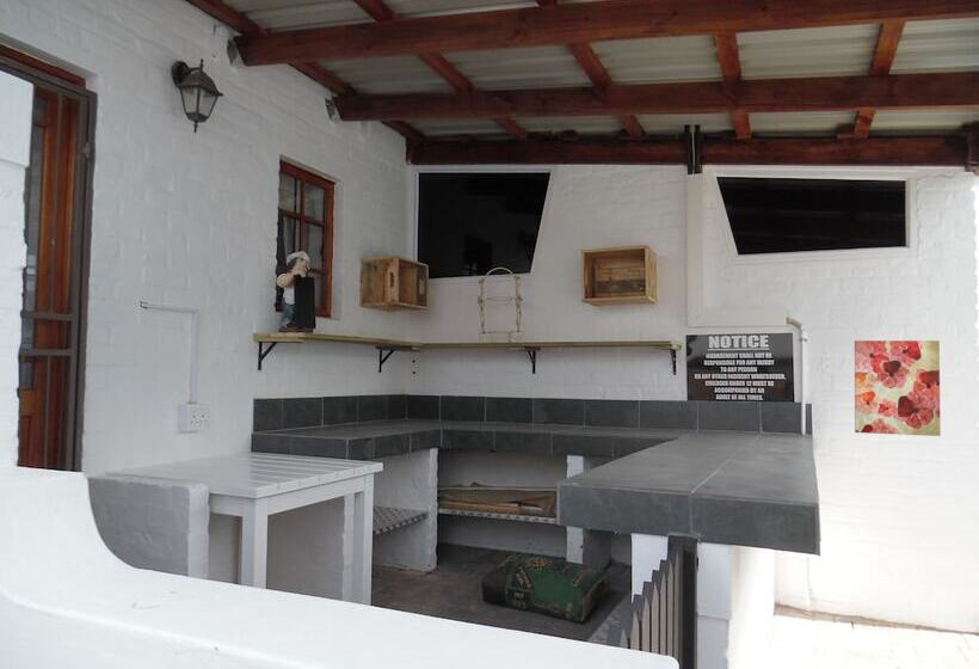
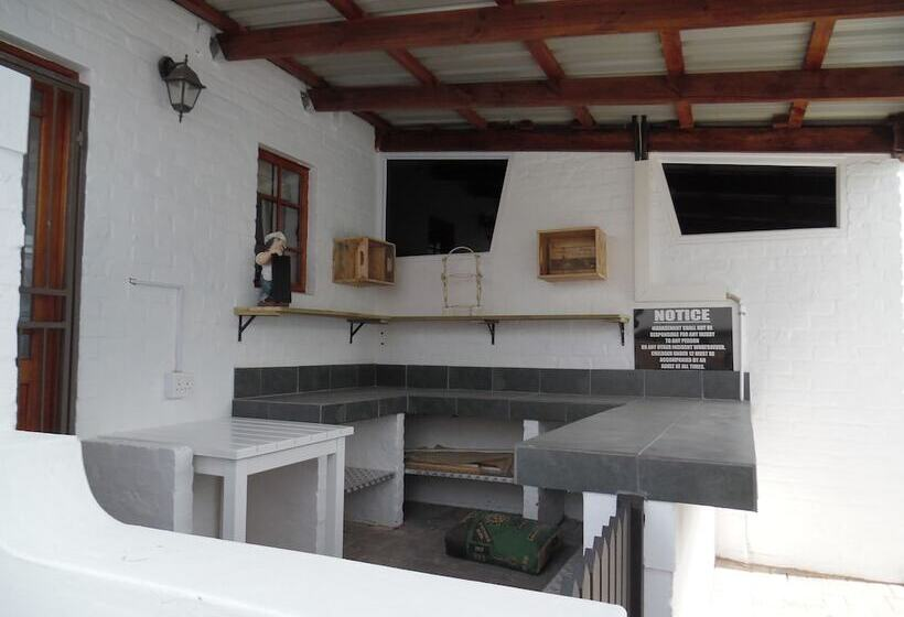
- wall art (895, 387)
